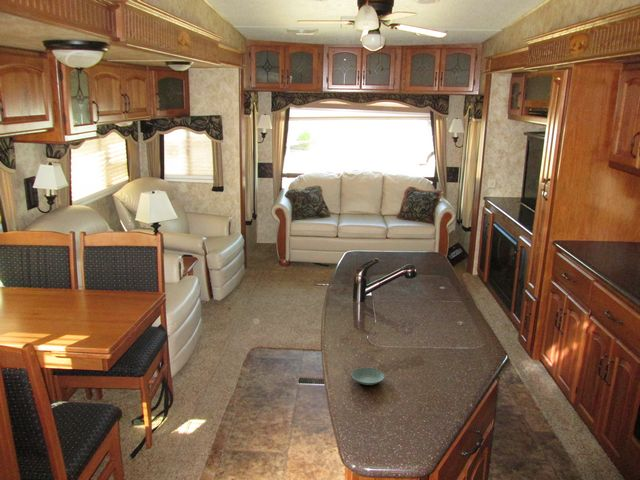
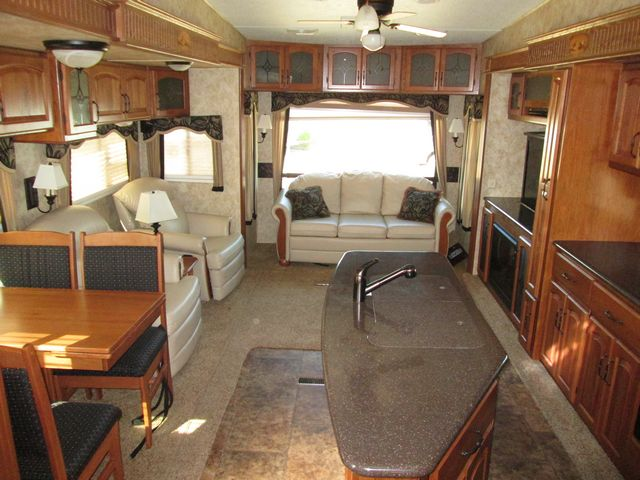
- saucer (367, 377)
